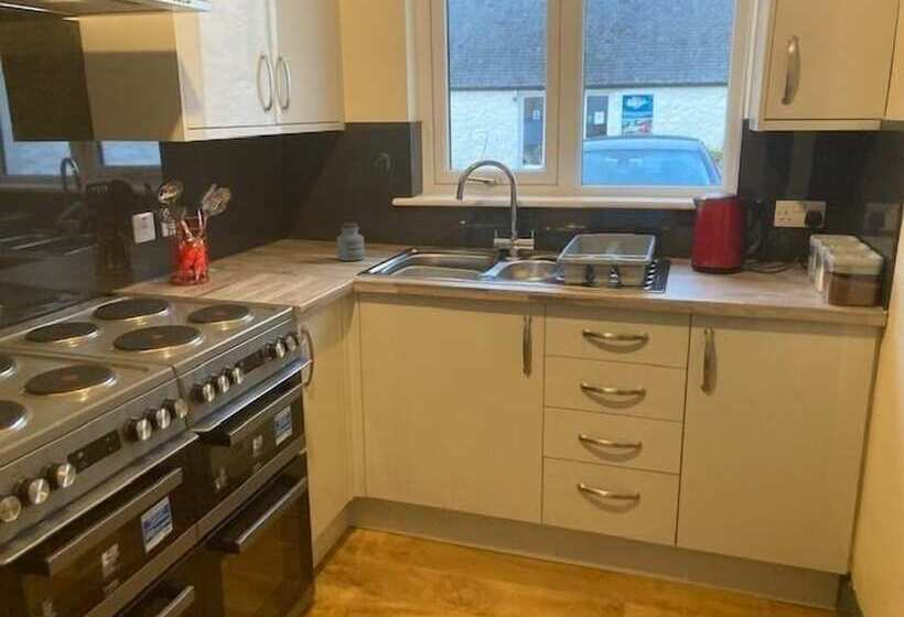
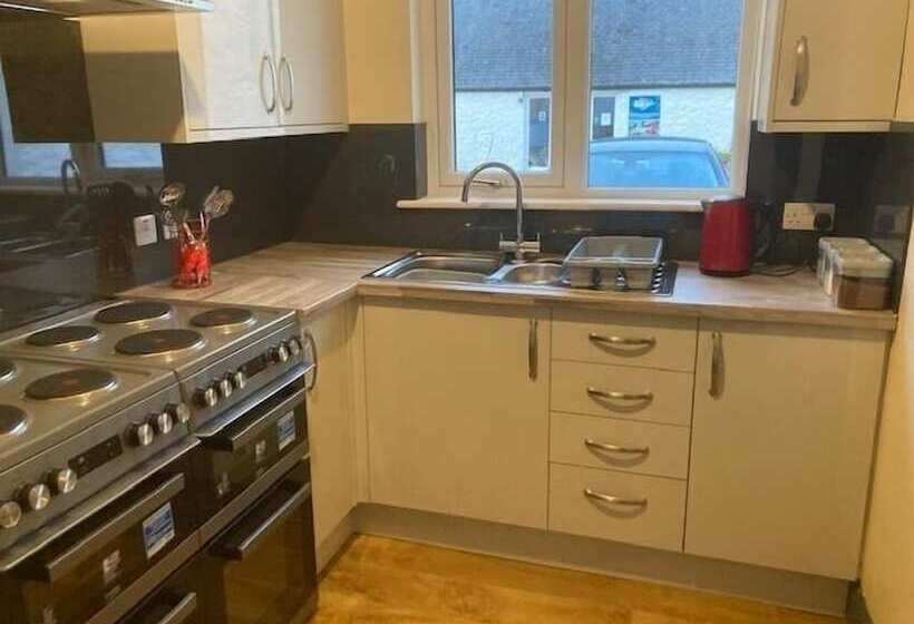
- jar (349, 241)
